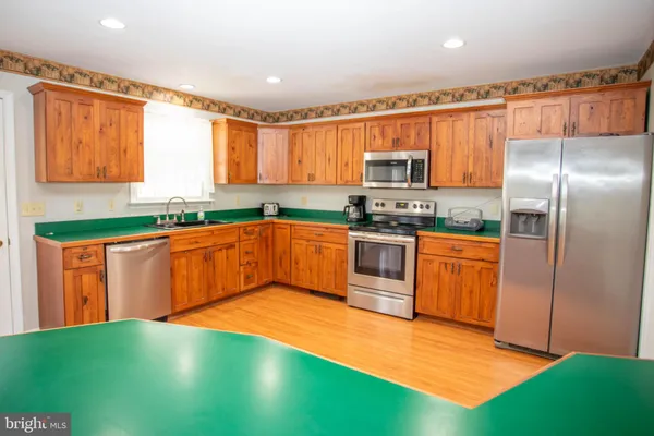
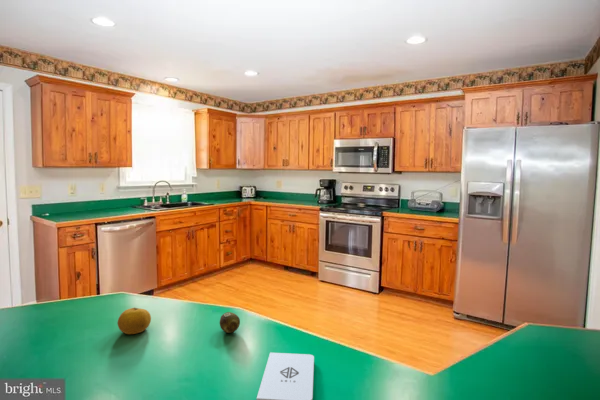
+ notepad (288, 377)
+ fruit (134, 319)
+ fruit (229, 322)
